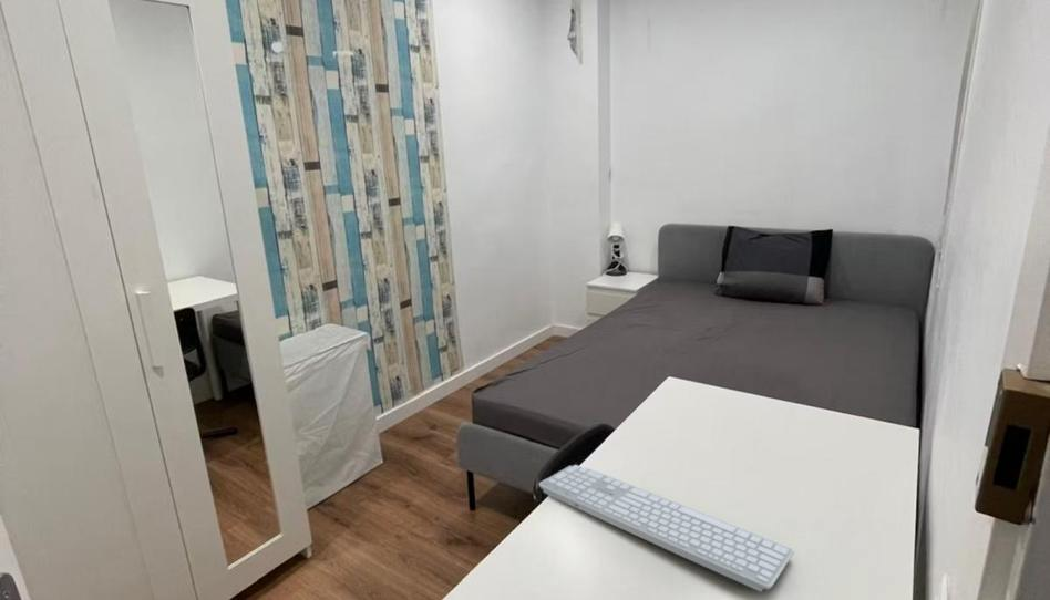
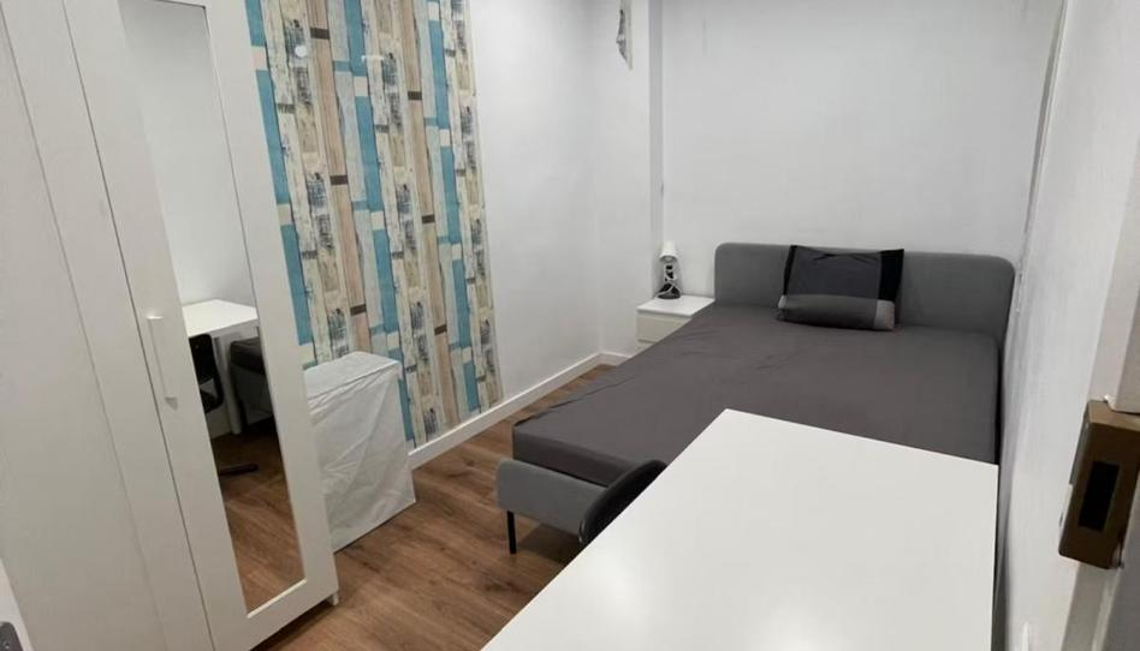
- keyboard (653, 515)
